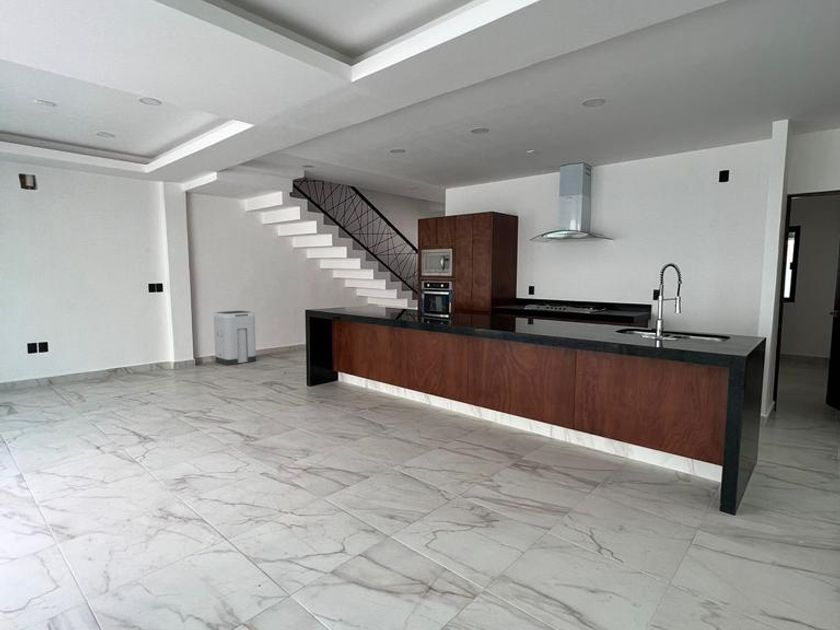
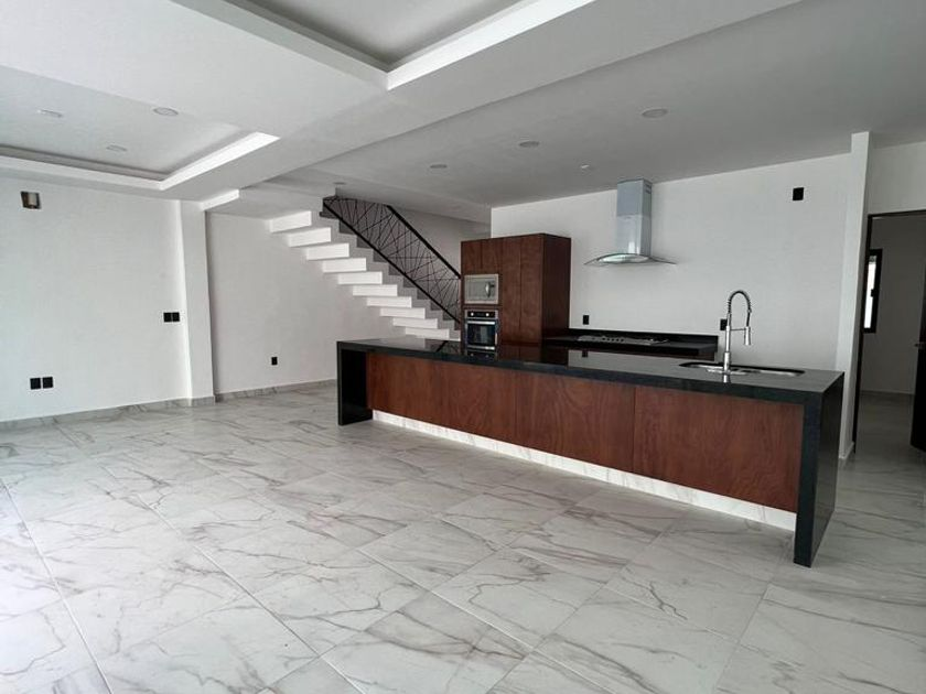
- trash can (235, 336)
